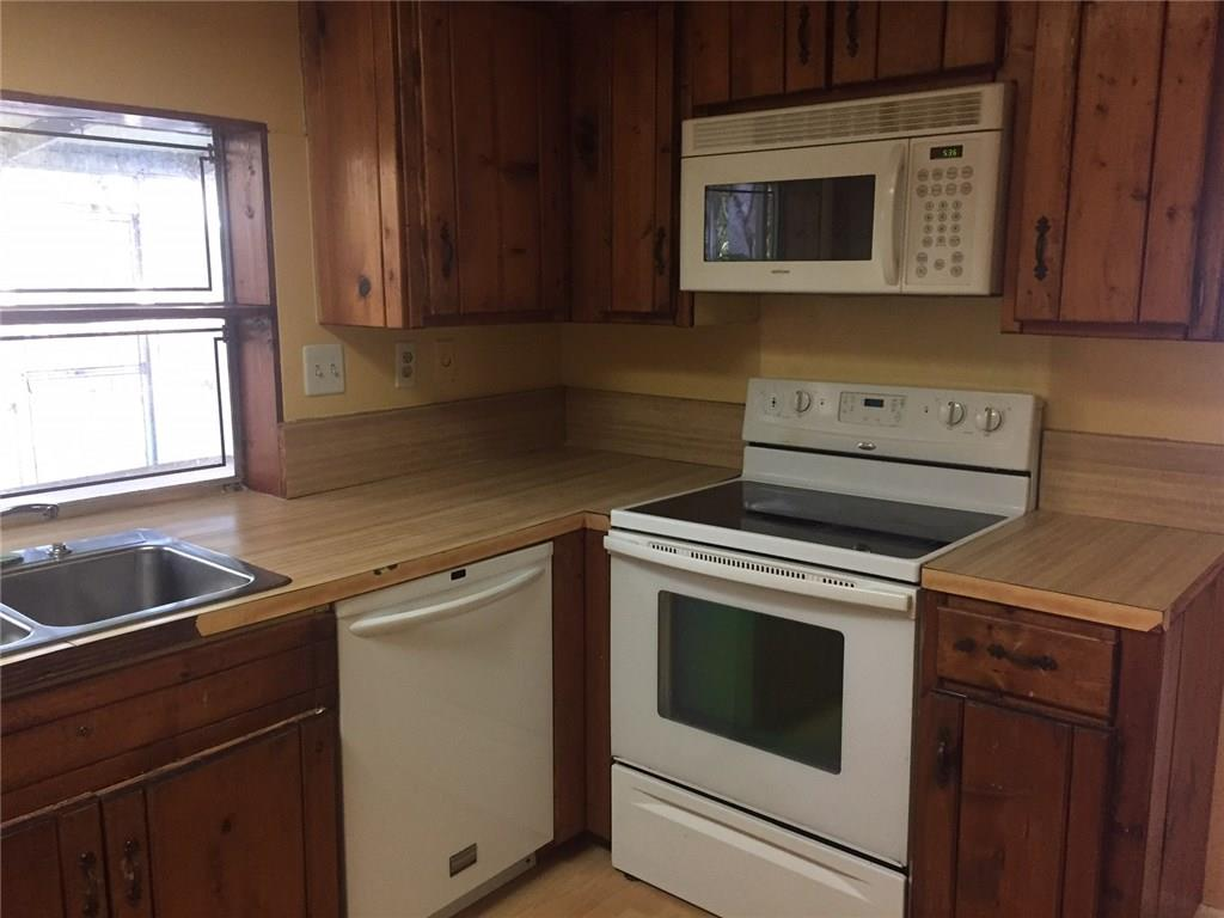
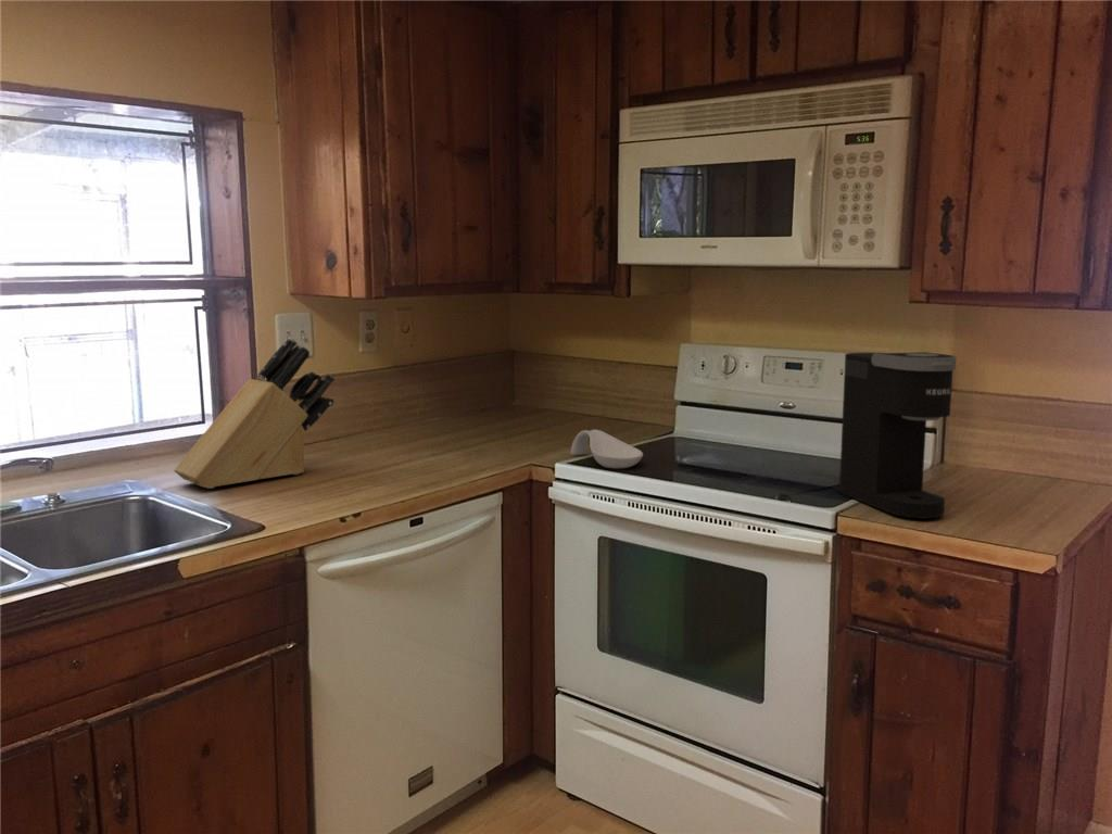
+ spoon rest (603, 447)
+ knife block (257, 408)
+ coffee maker (894, 428)
